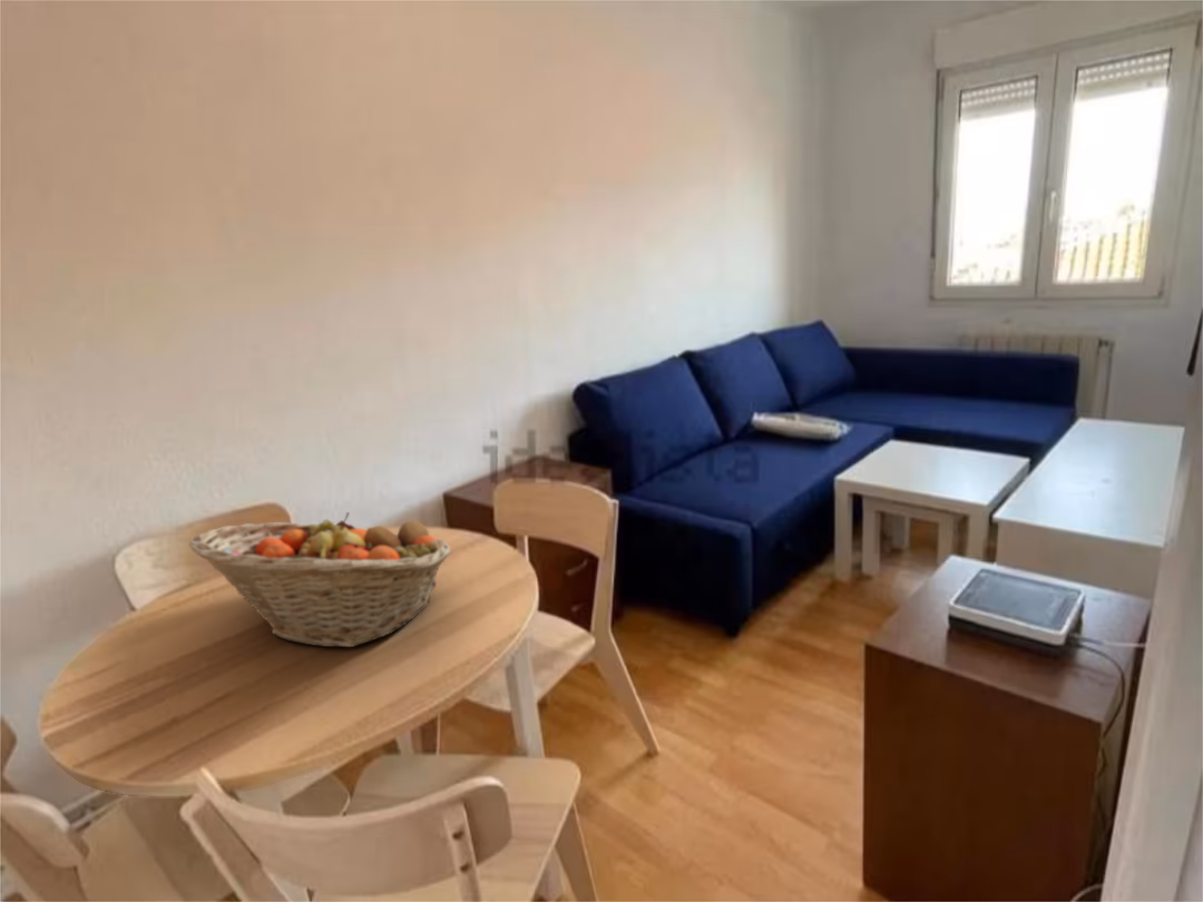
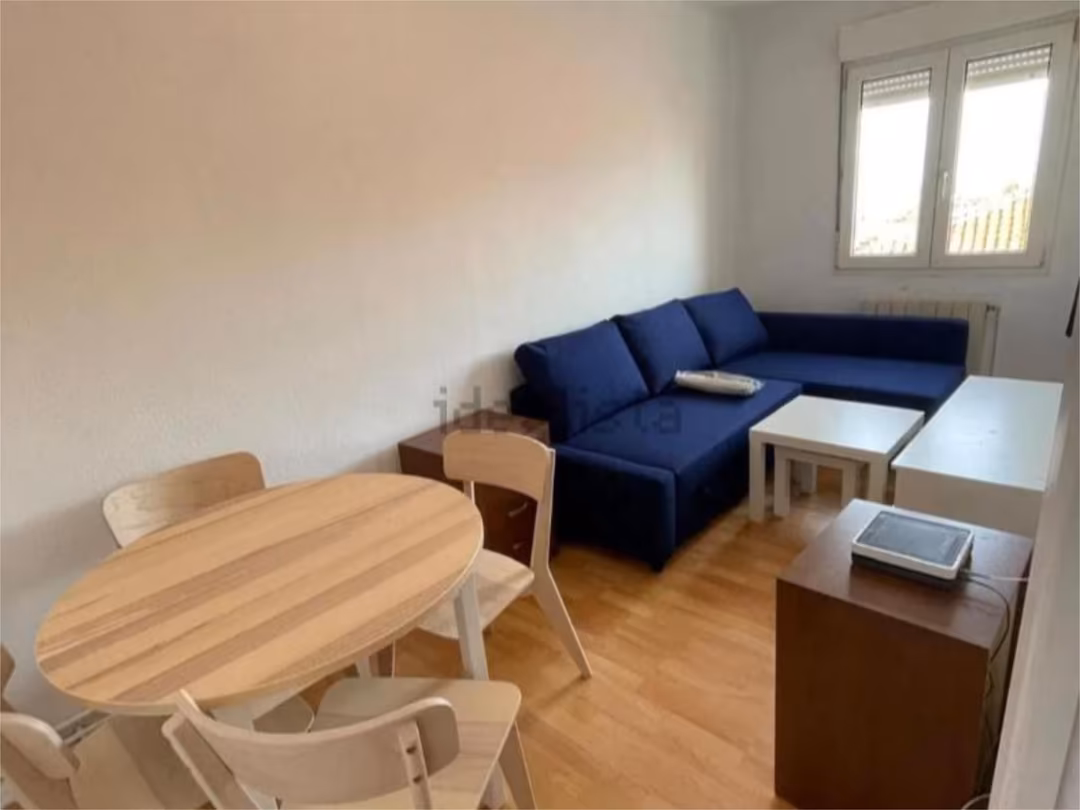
- fruit basket (329, 562)
